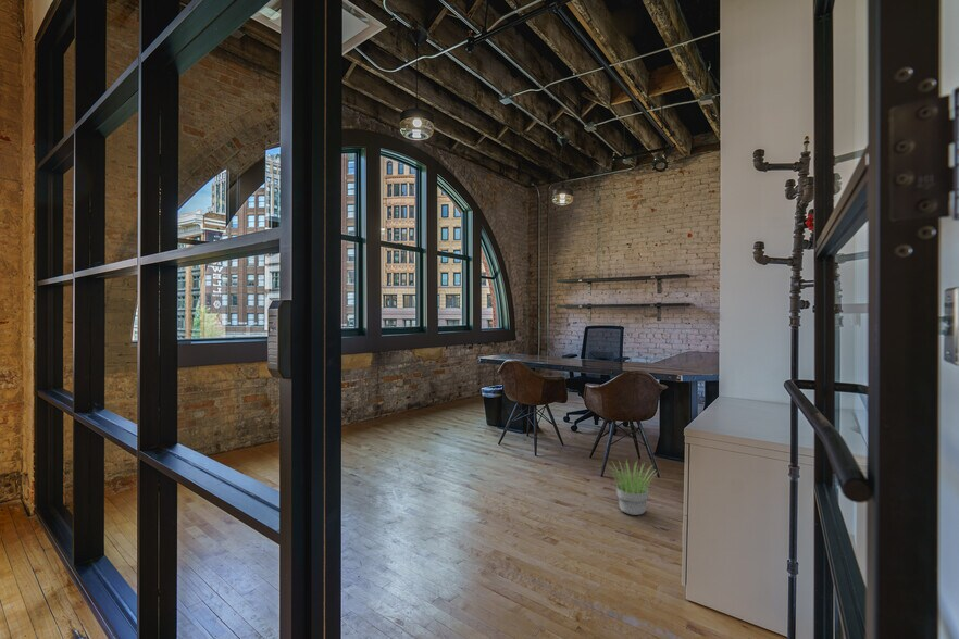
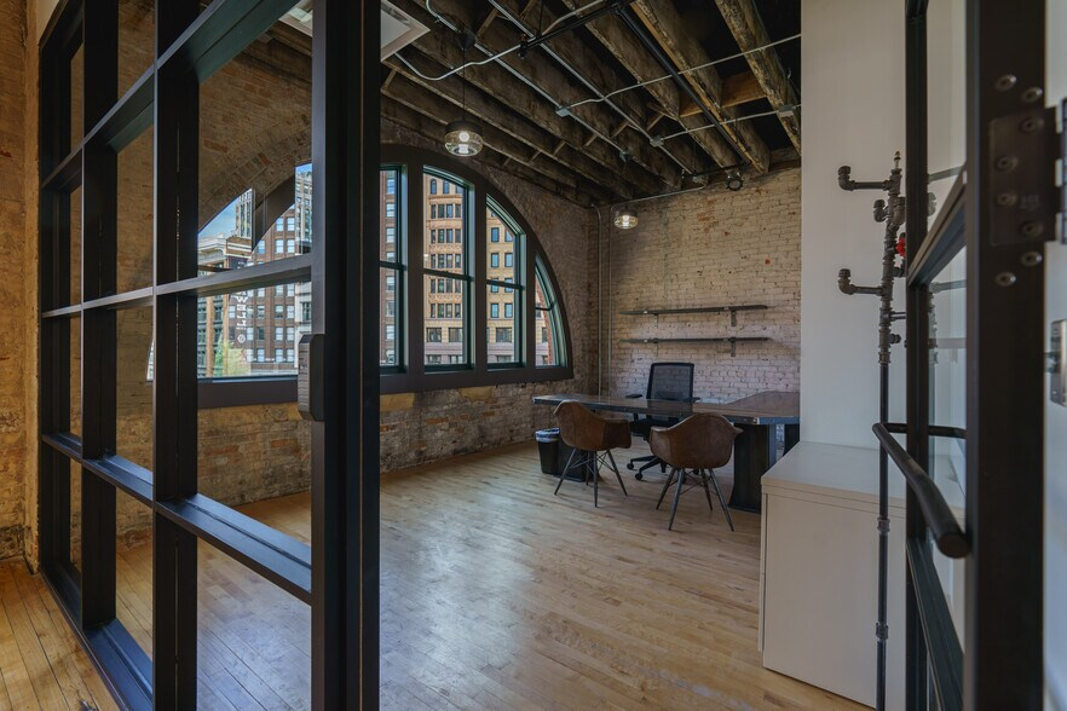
- potted plant (632, 488)
